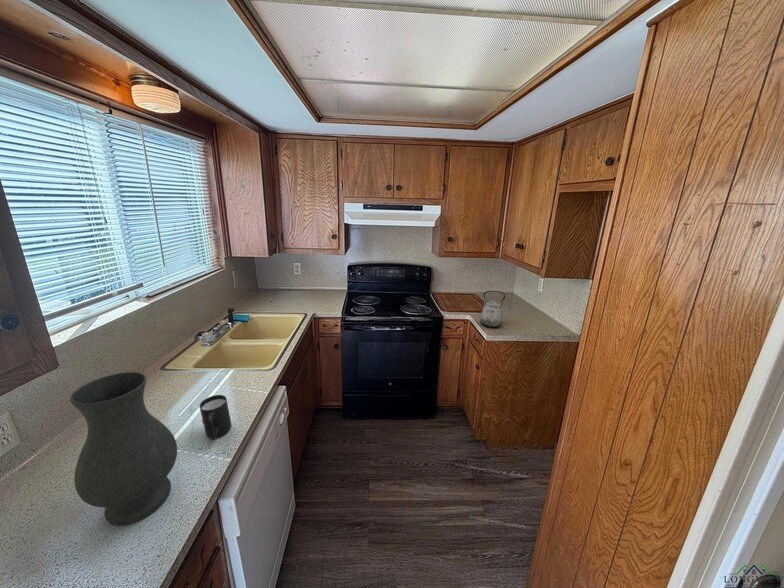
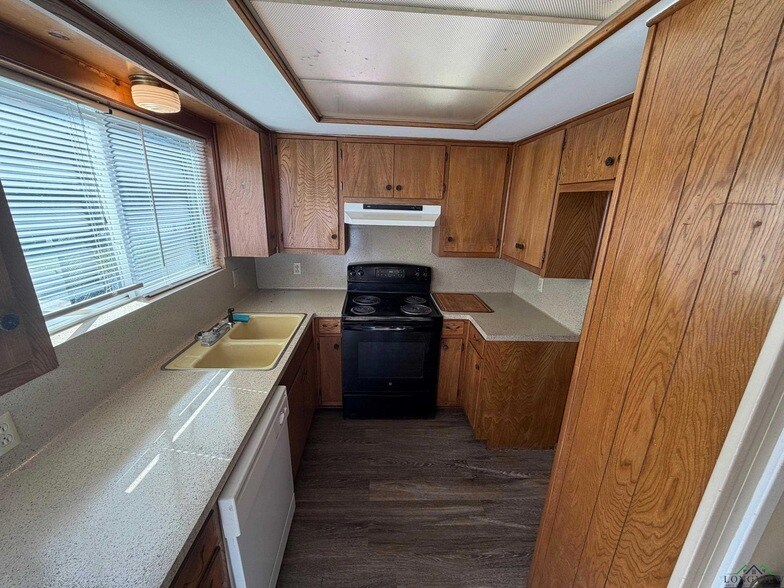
- mug (215, 420)
- kettle (496, 308)
- vase (126, 447)
